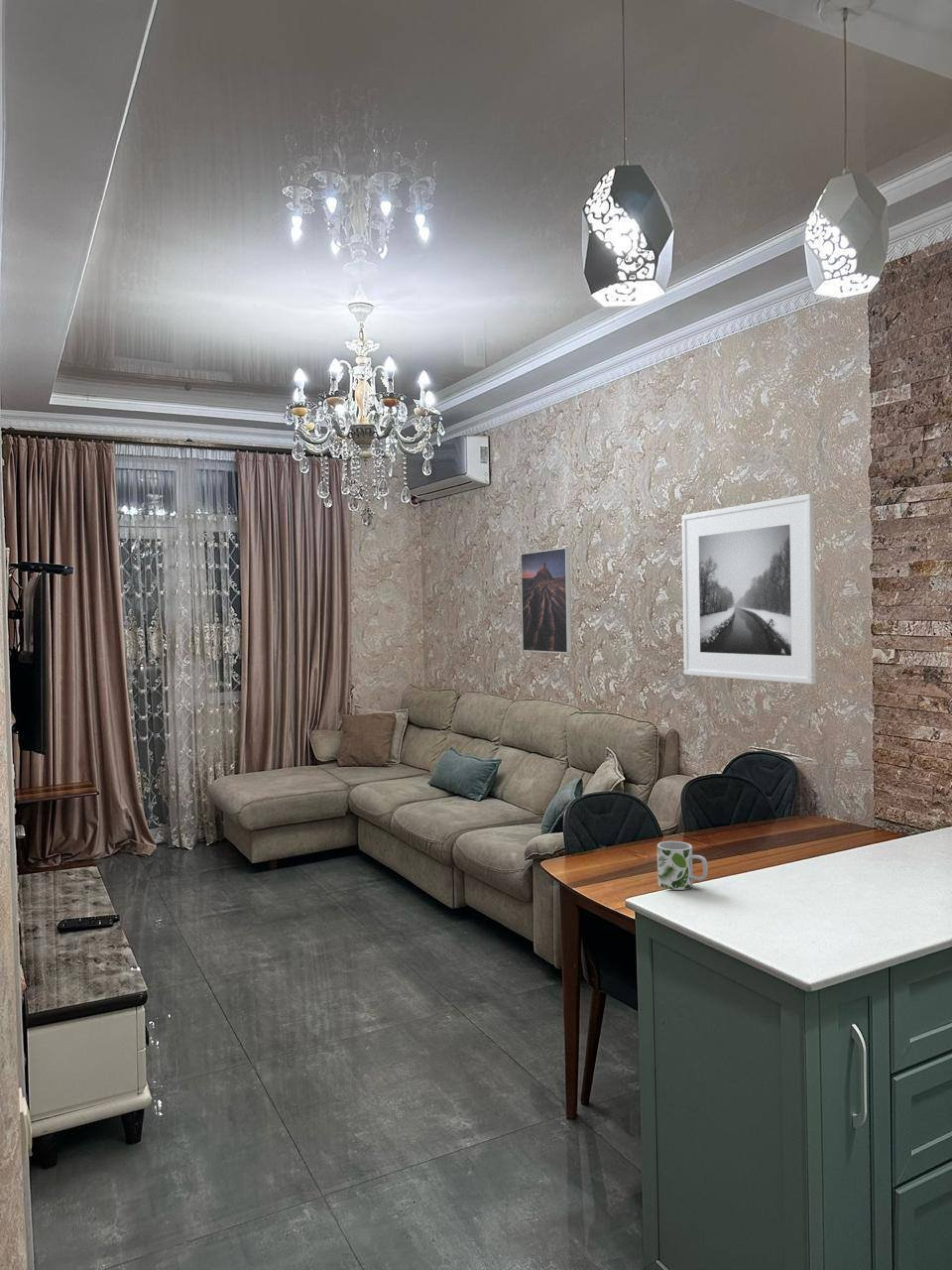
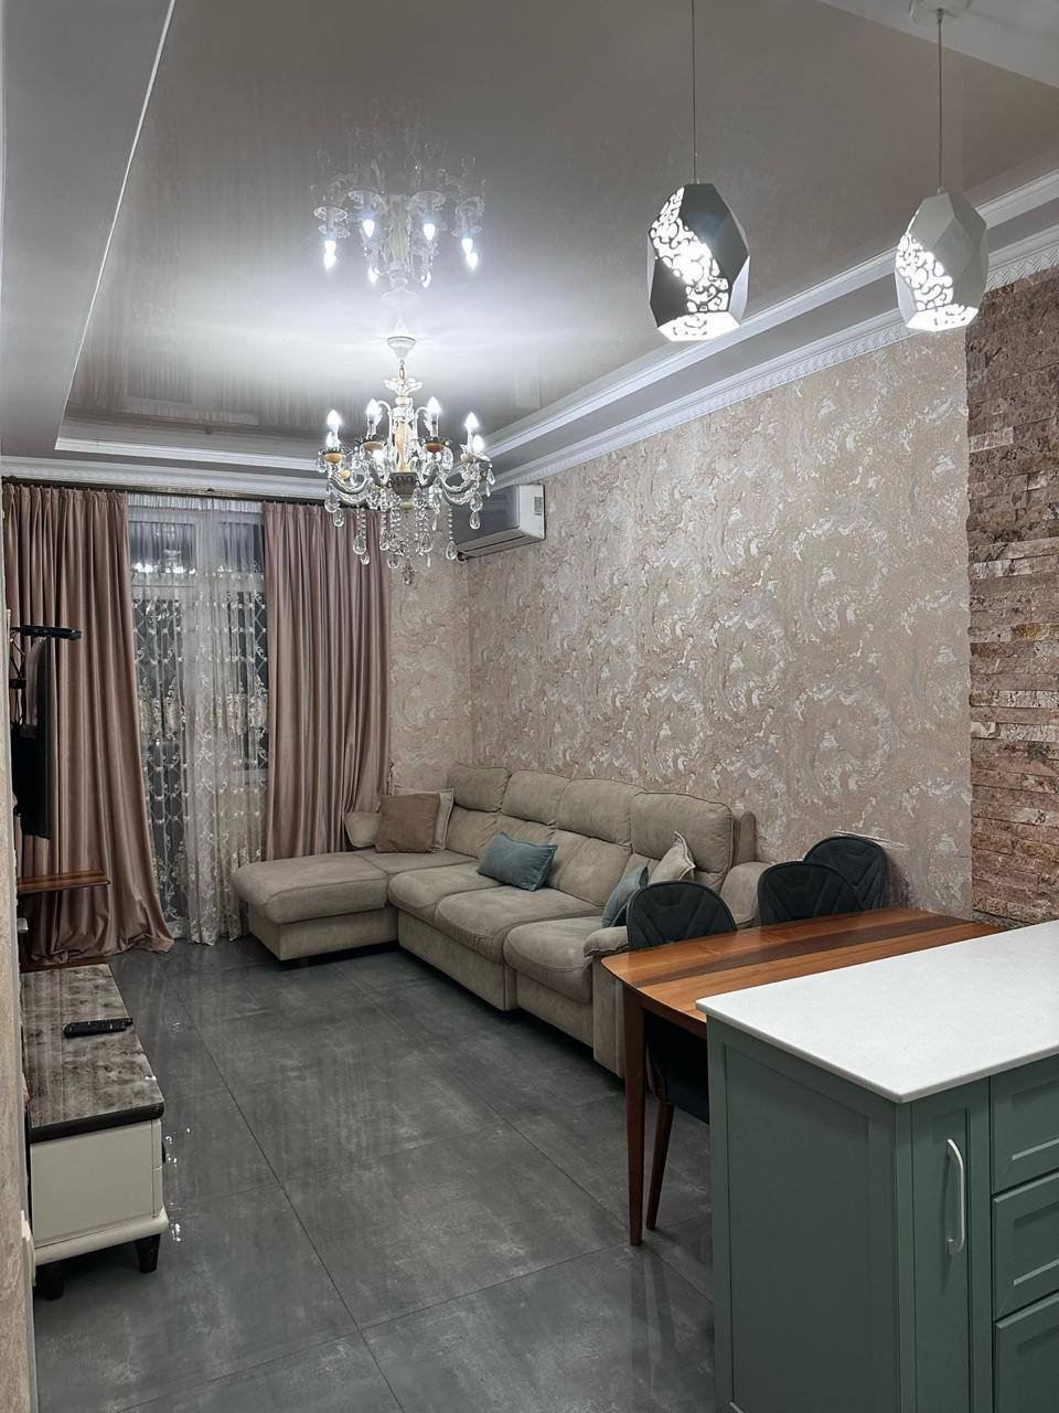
- mug (682, 866)
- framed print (544, 601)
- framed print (743, 592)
